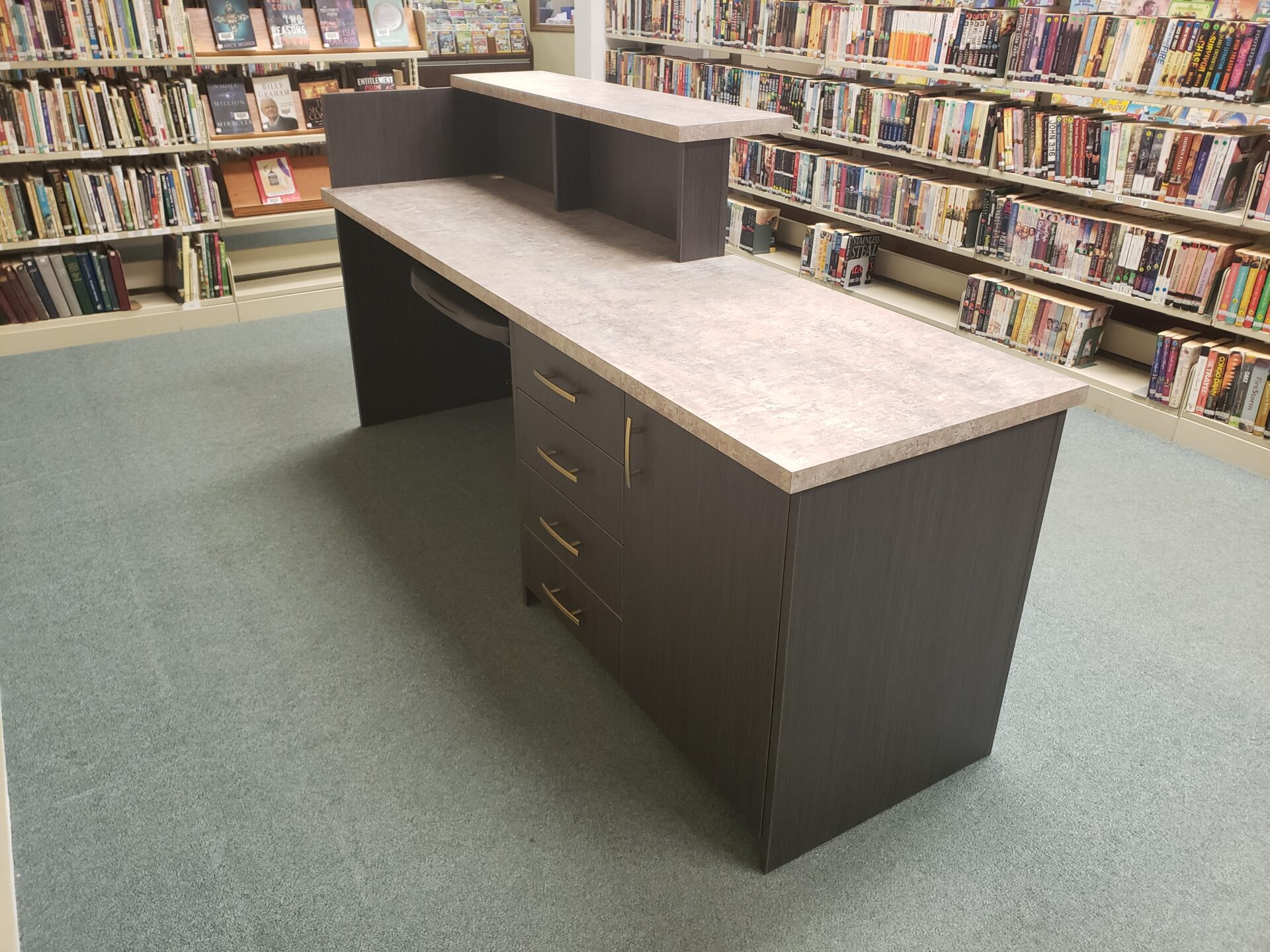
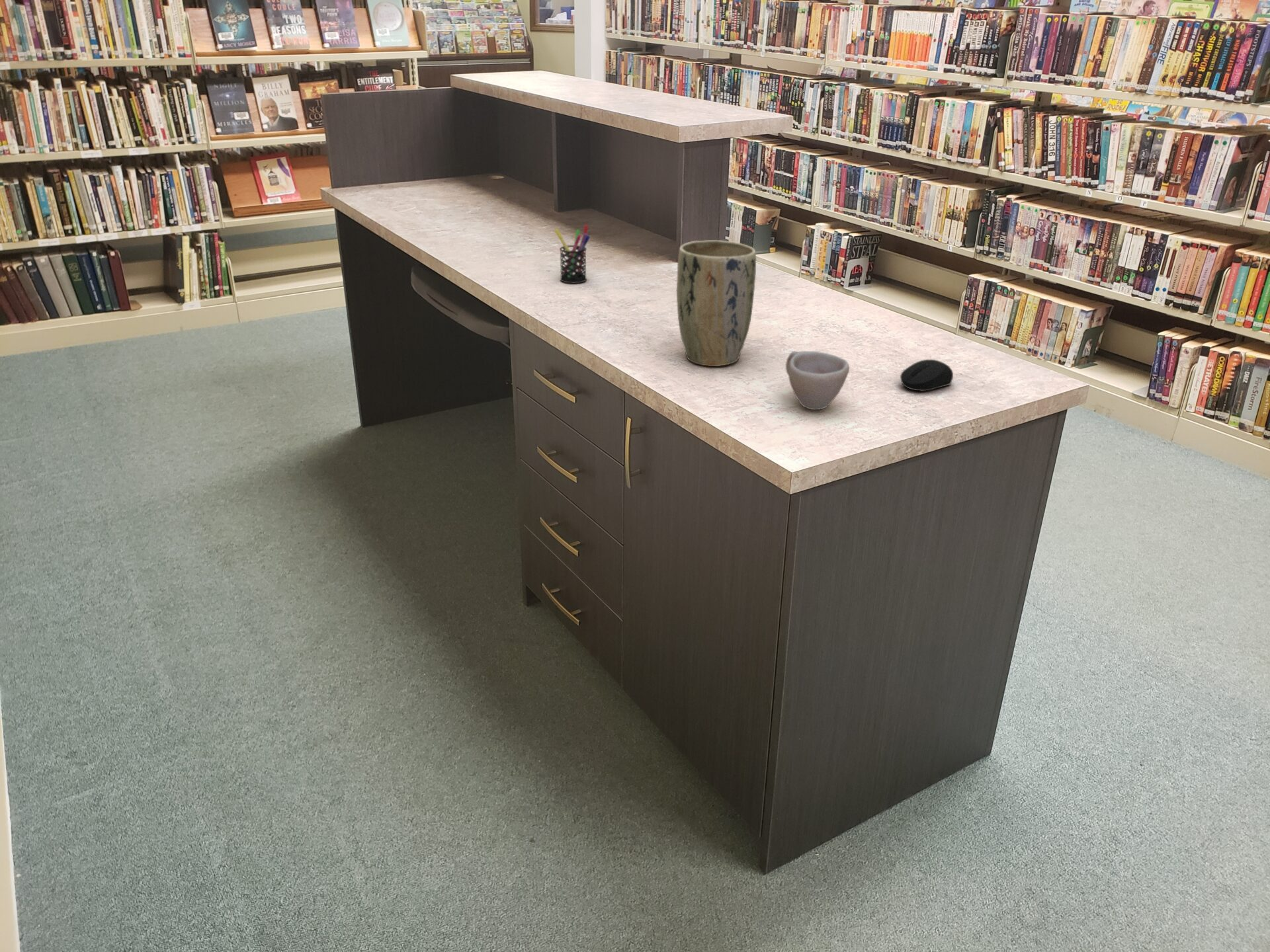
+ plant pot (714, 304)
+ computer mouse (927, 374)
+ cup (810, 380)
+ pen holder (575, 252)
